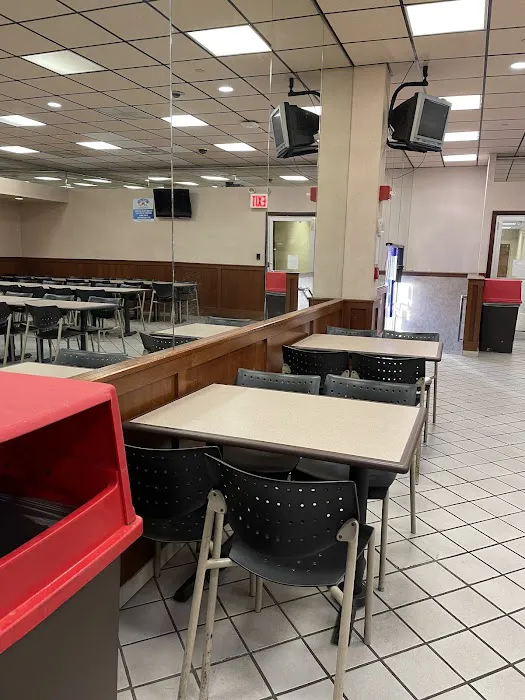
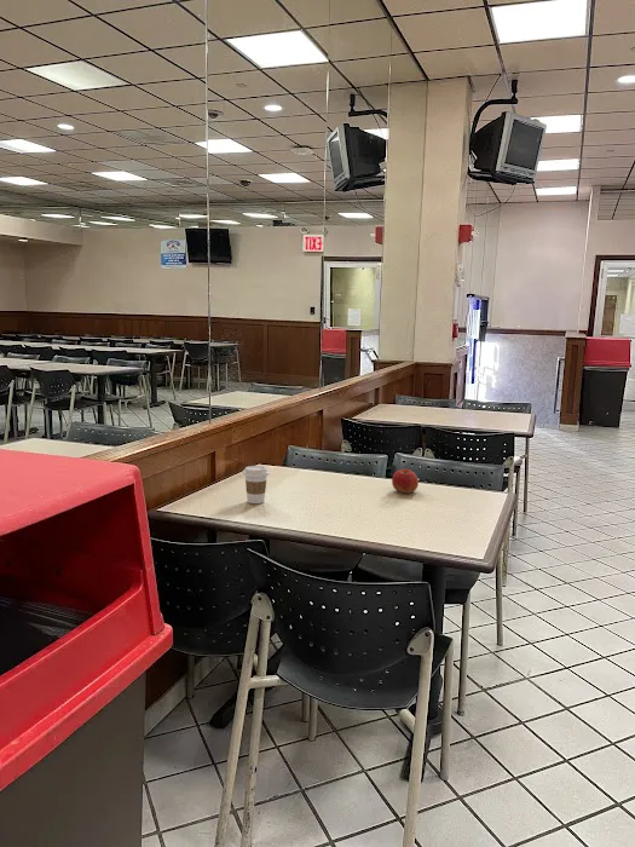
+ apple (404, 480)
+ coffee cup (255, 484)
